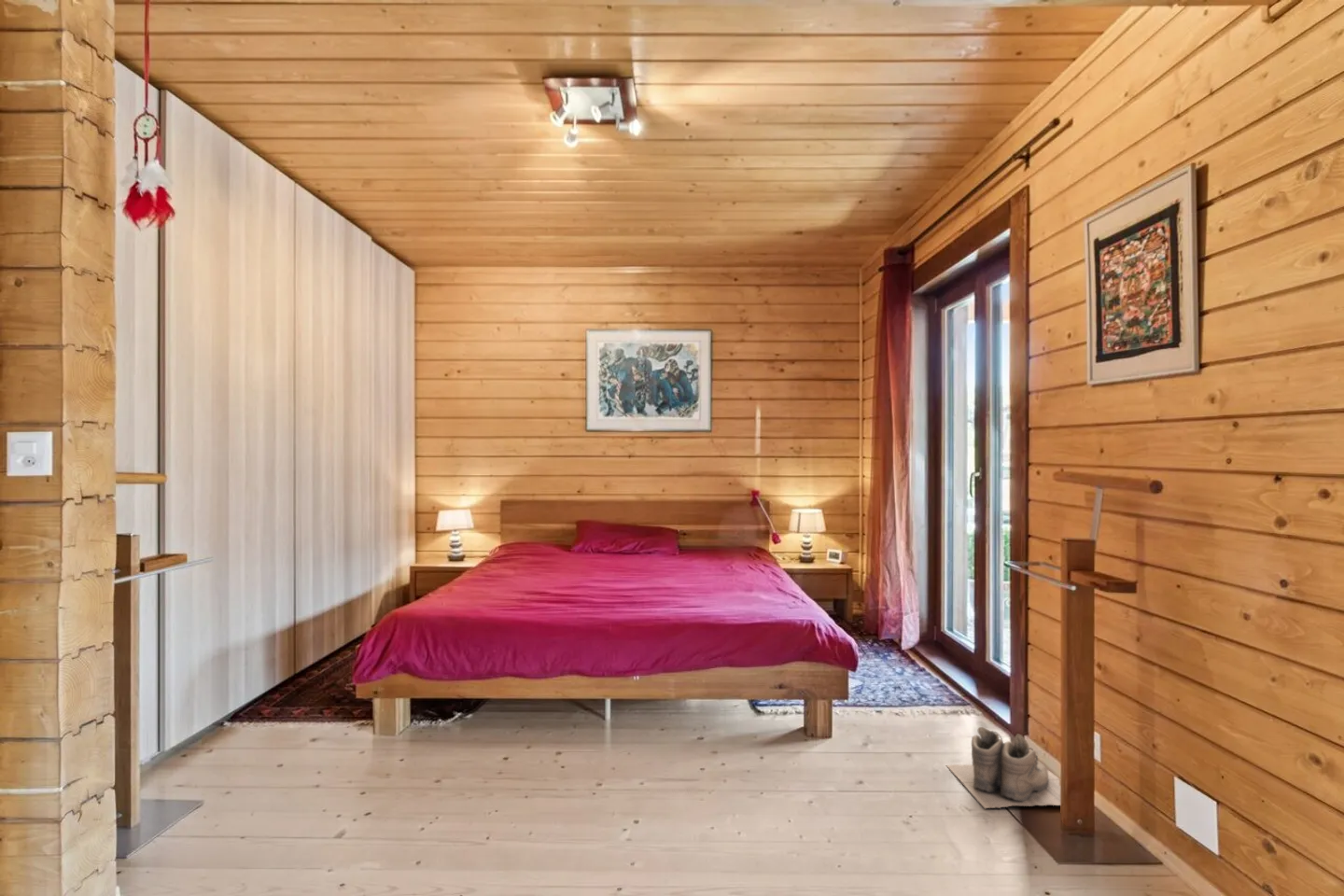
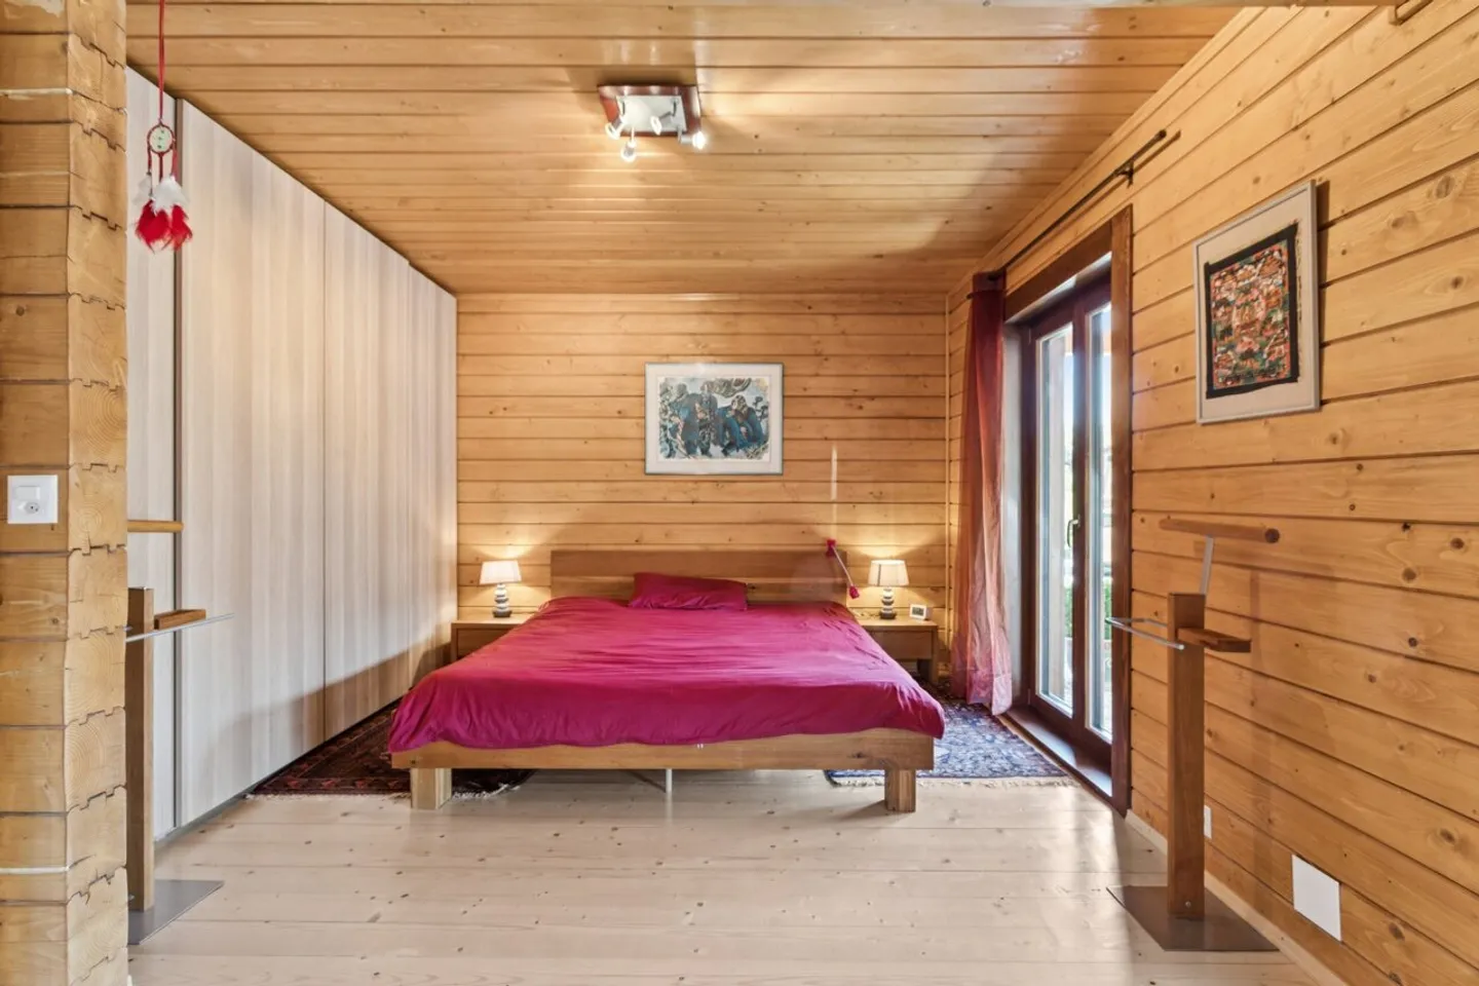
- boots (1013, 758)
